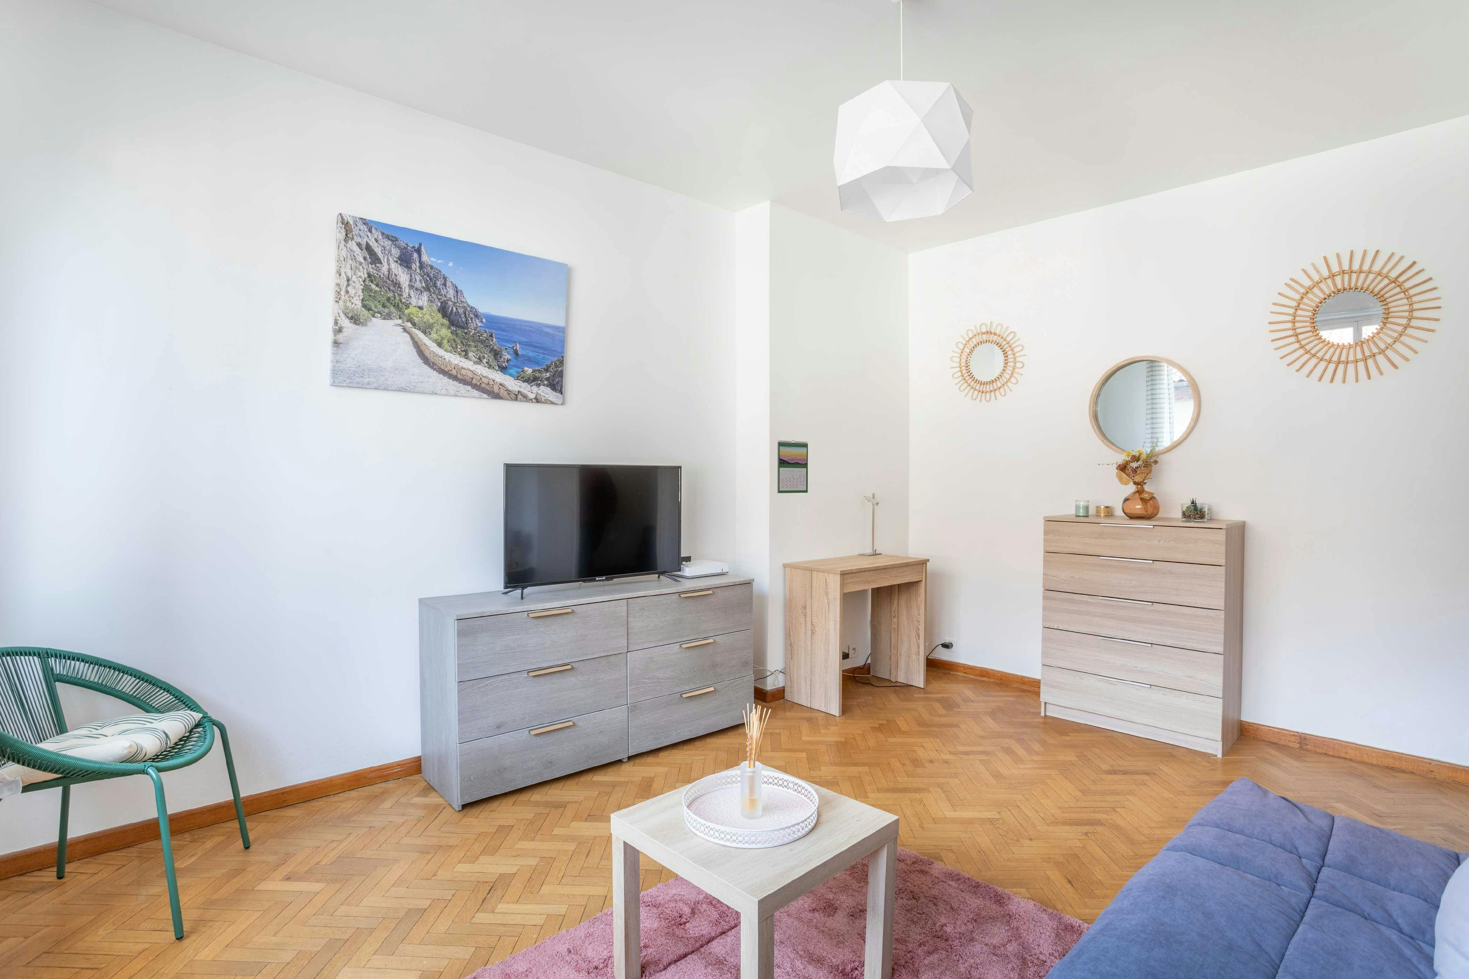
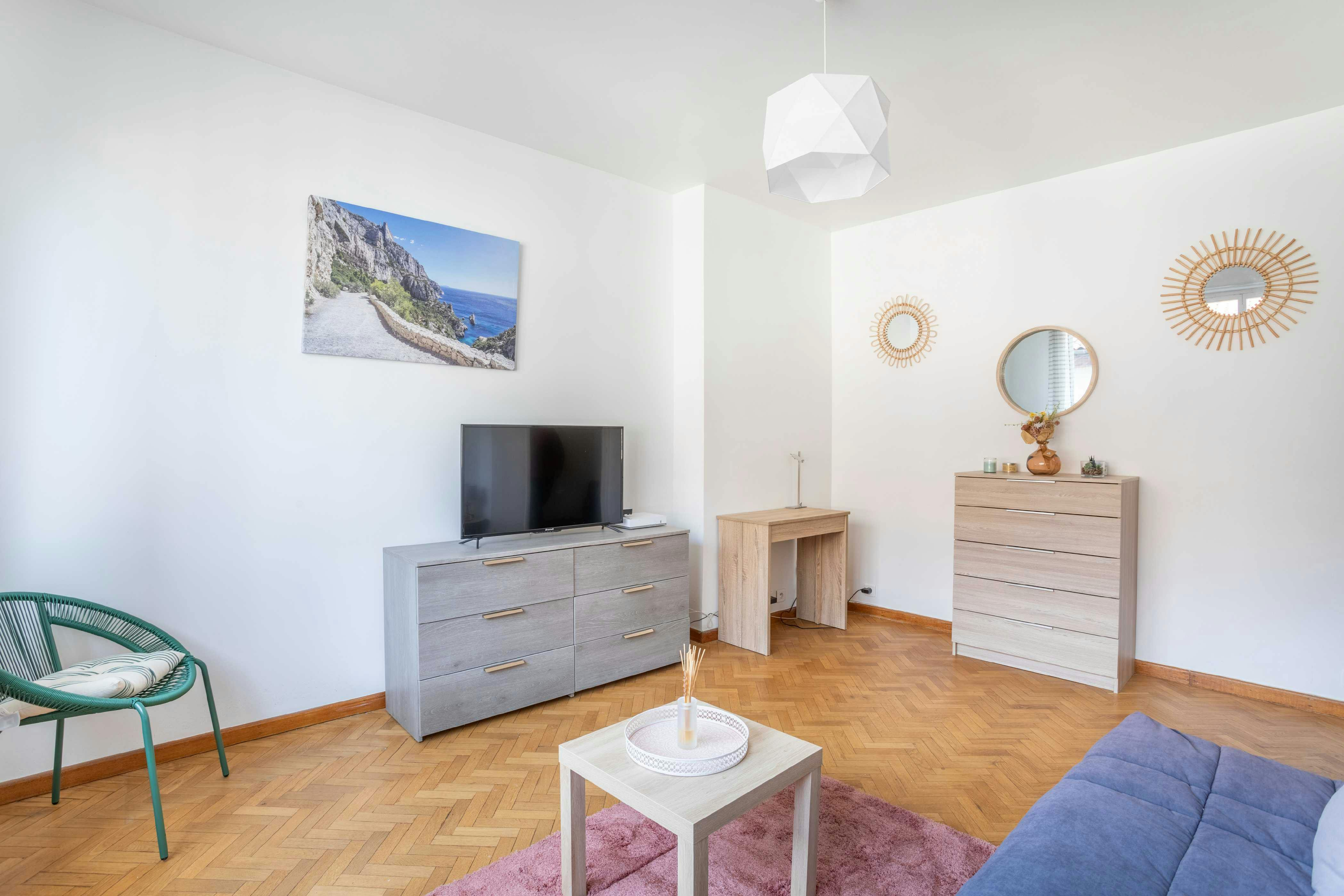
- calendar (792, 467)
